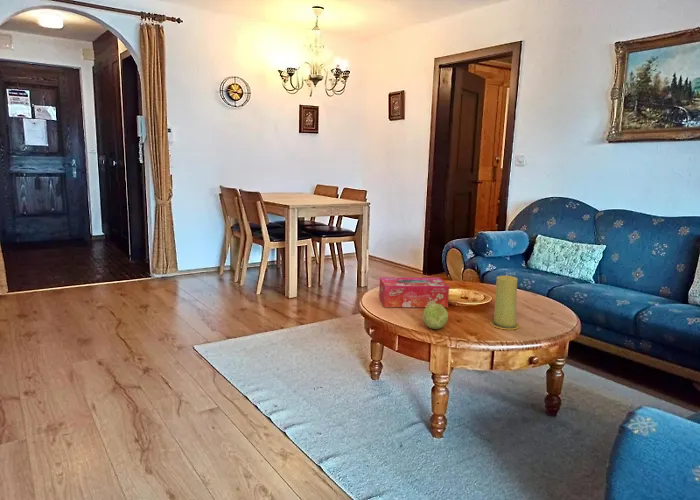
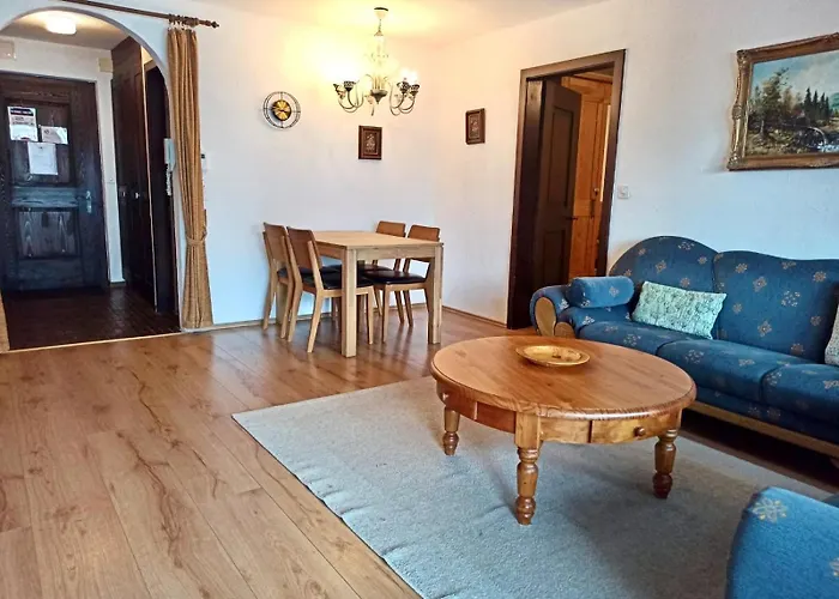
- tissue box (413, 292)
- candle (506, 301)
- decorative ball (435, 316)
